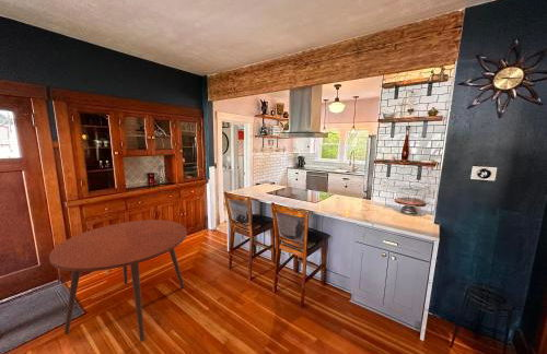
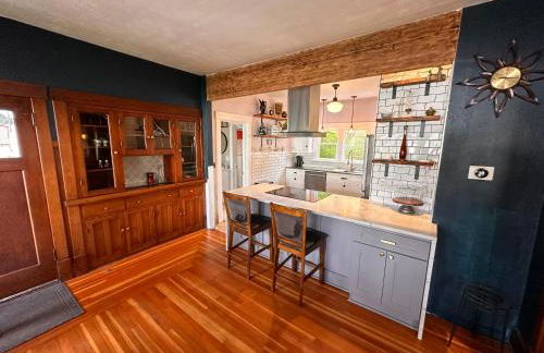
- dining table (131, 273)
